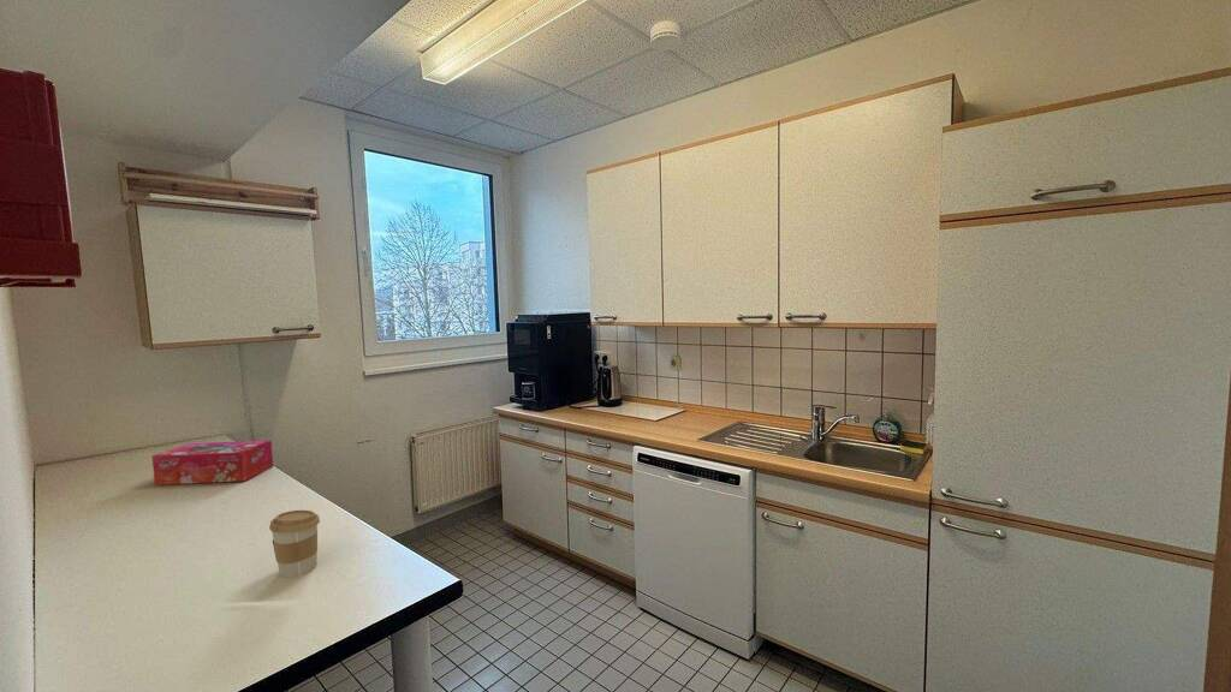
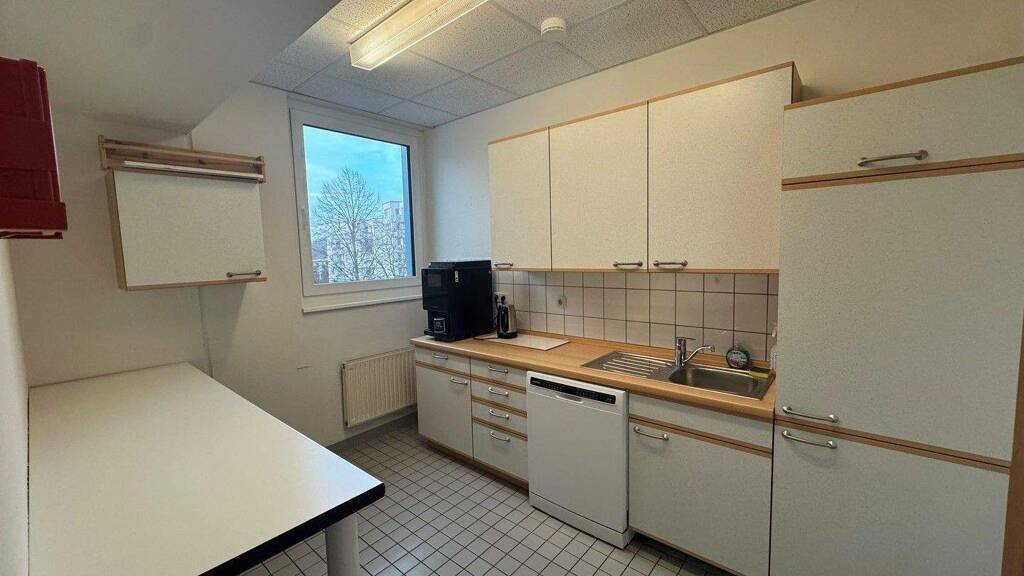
- coffee cup (296, 541)
- tissue box (215, 461)
